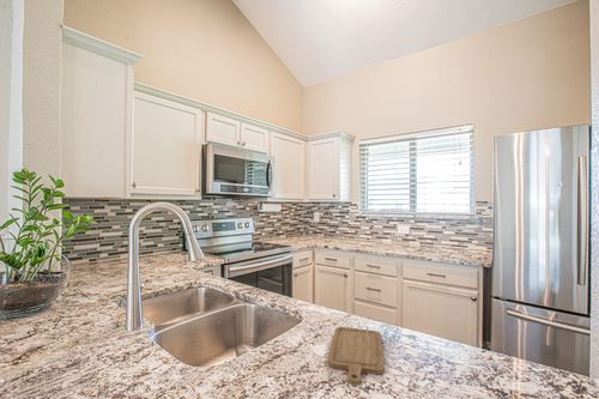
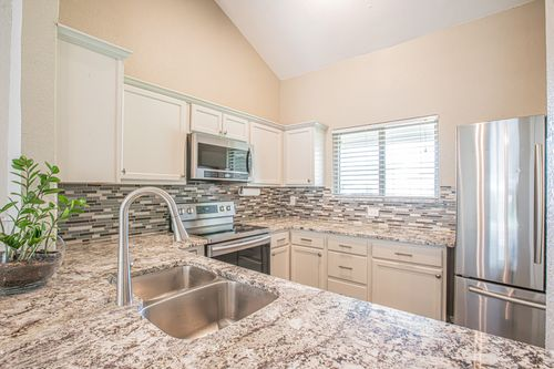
- chopping board (356, 352)
